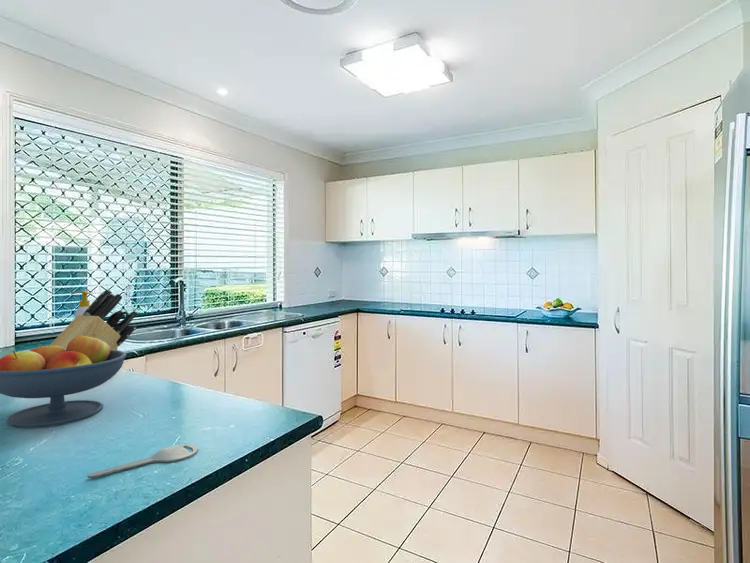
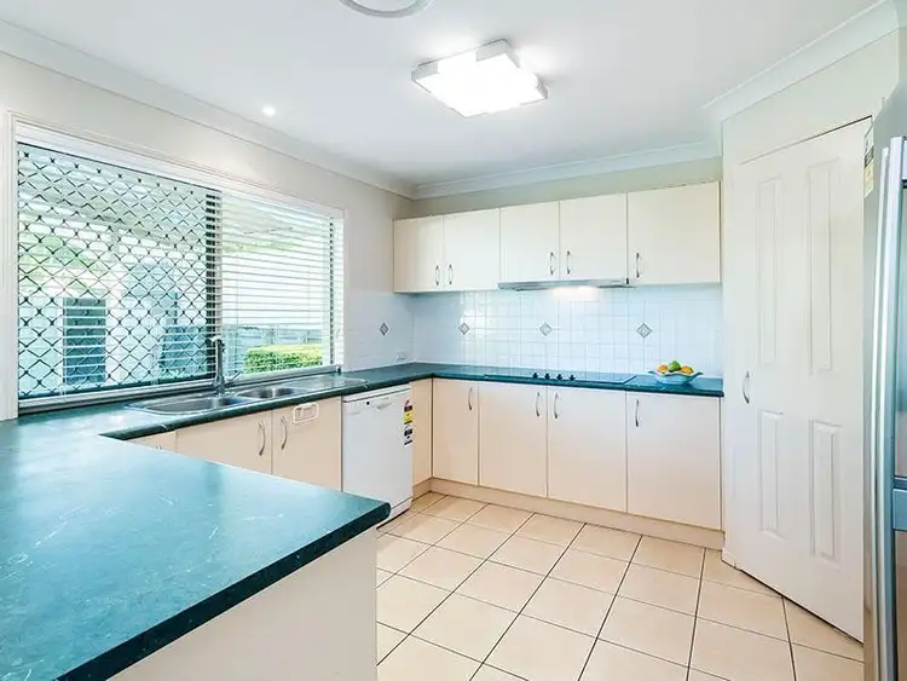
- key (146, 460)
- fruit bowl (57, 376)
- knife block (85, 333)
- soap bottle (82, 314)
